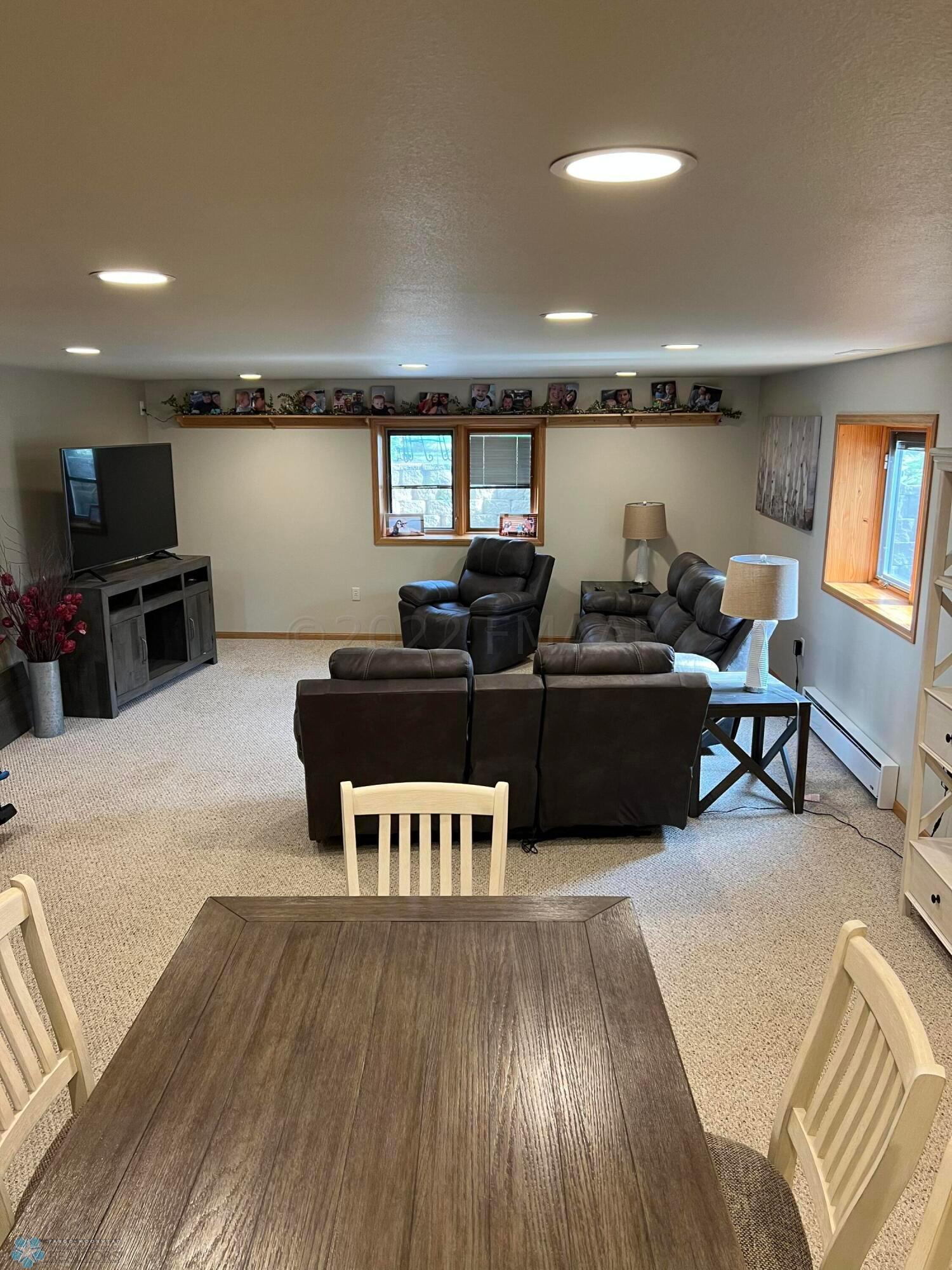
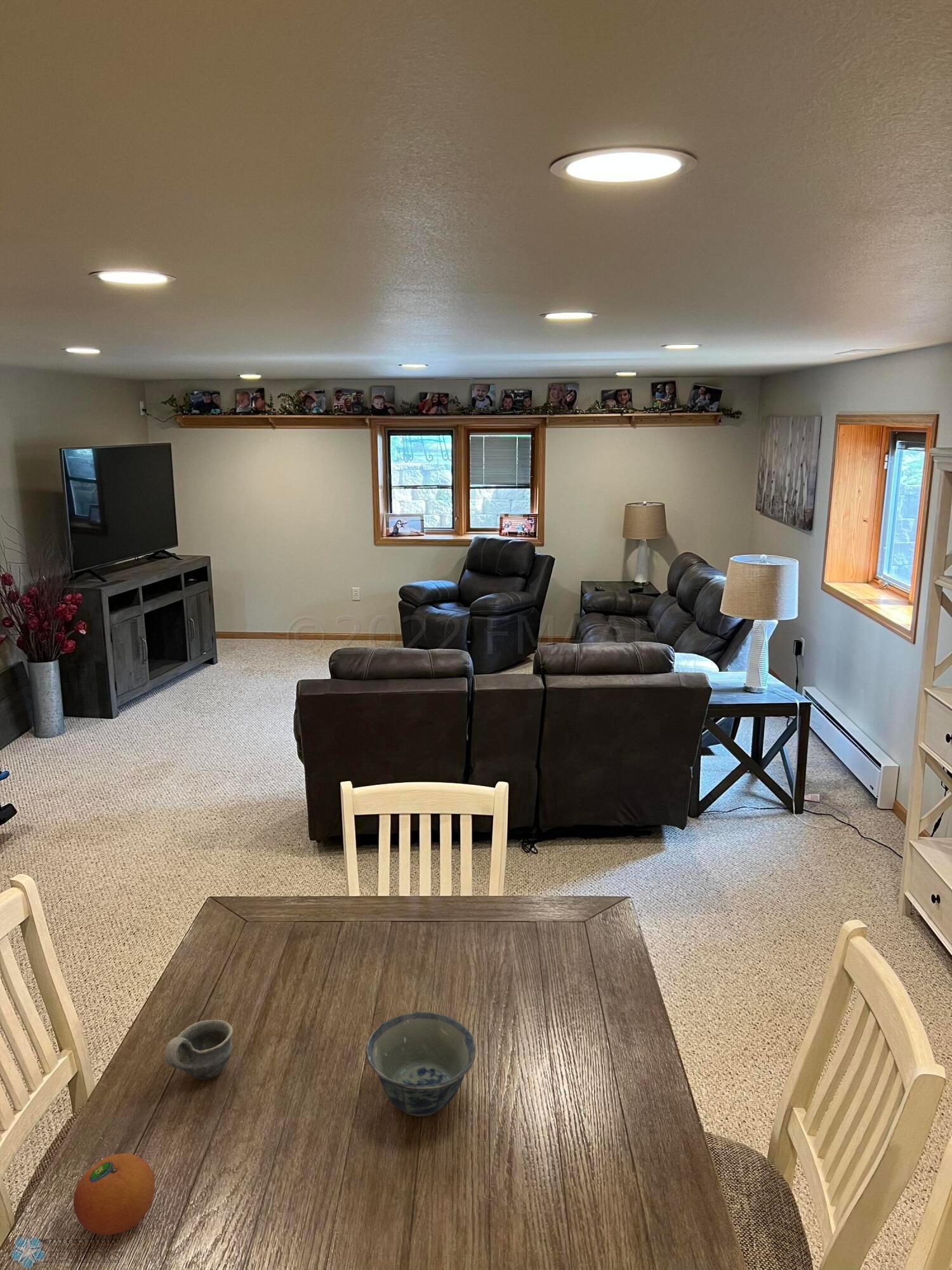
+ cup (198, 1049)
+ fruit (114, 1194)
+ bowl (421, 1073)
